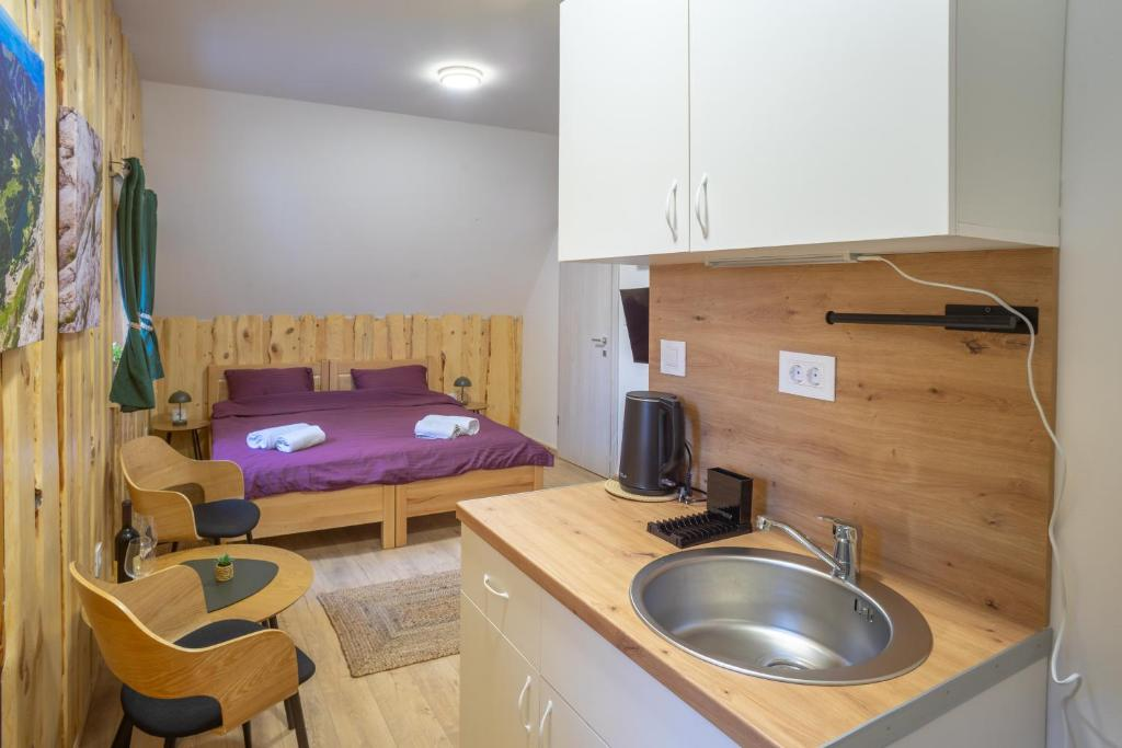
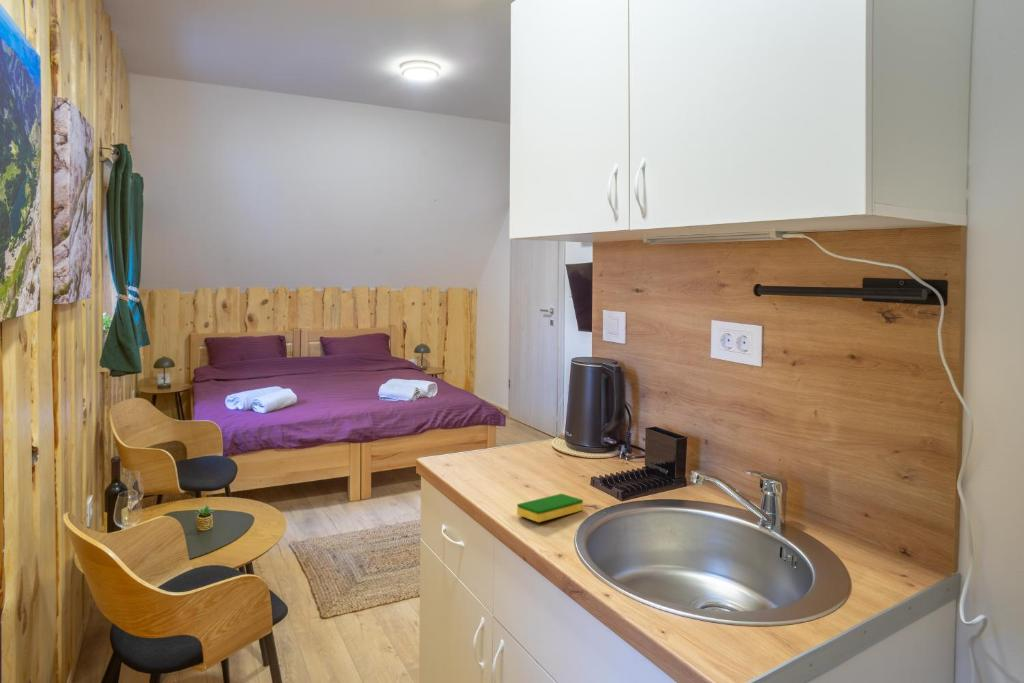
+ dish sponge (550, 507)
